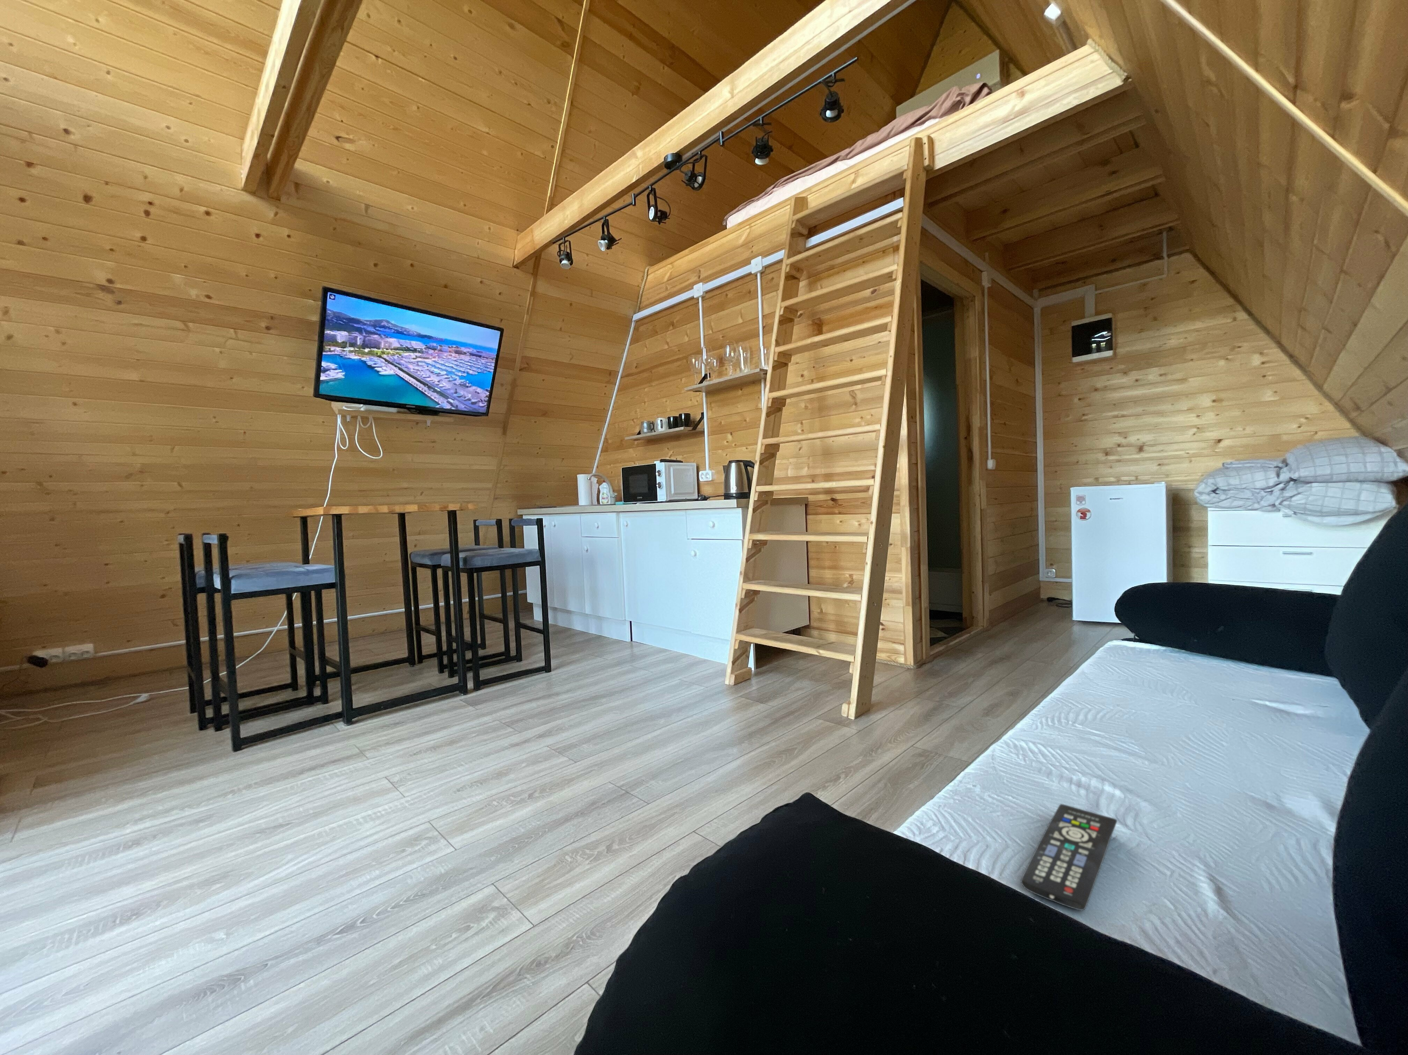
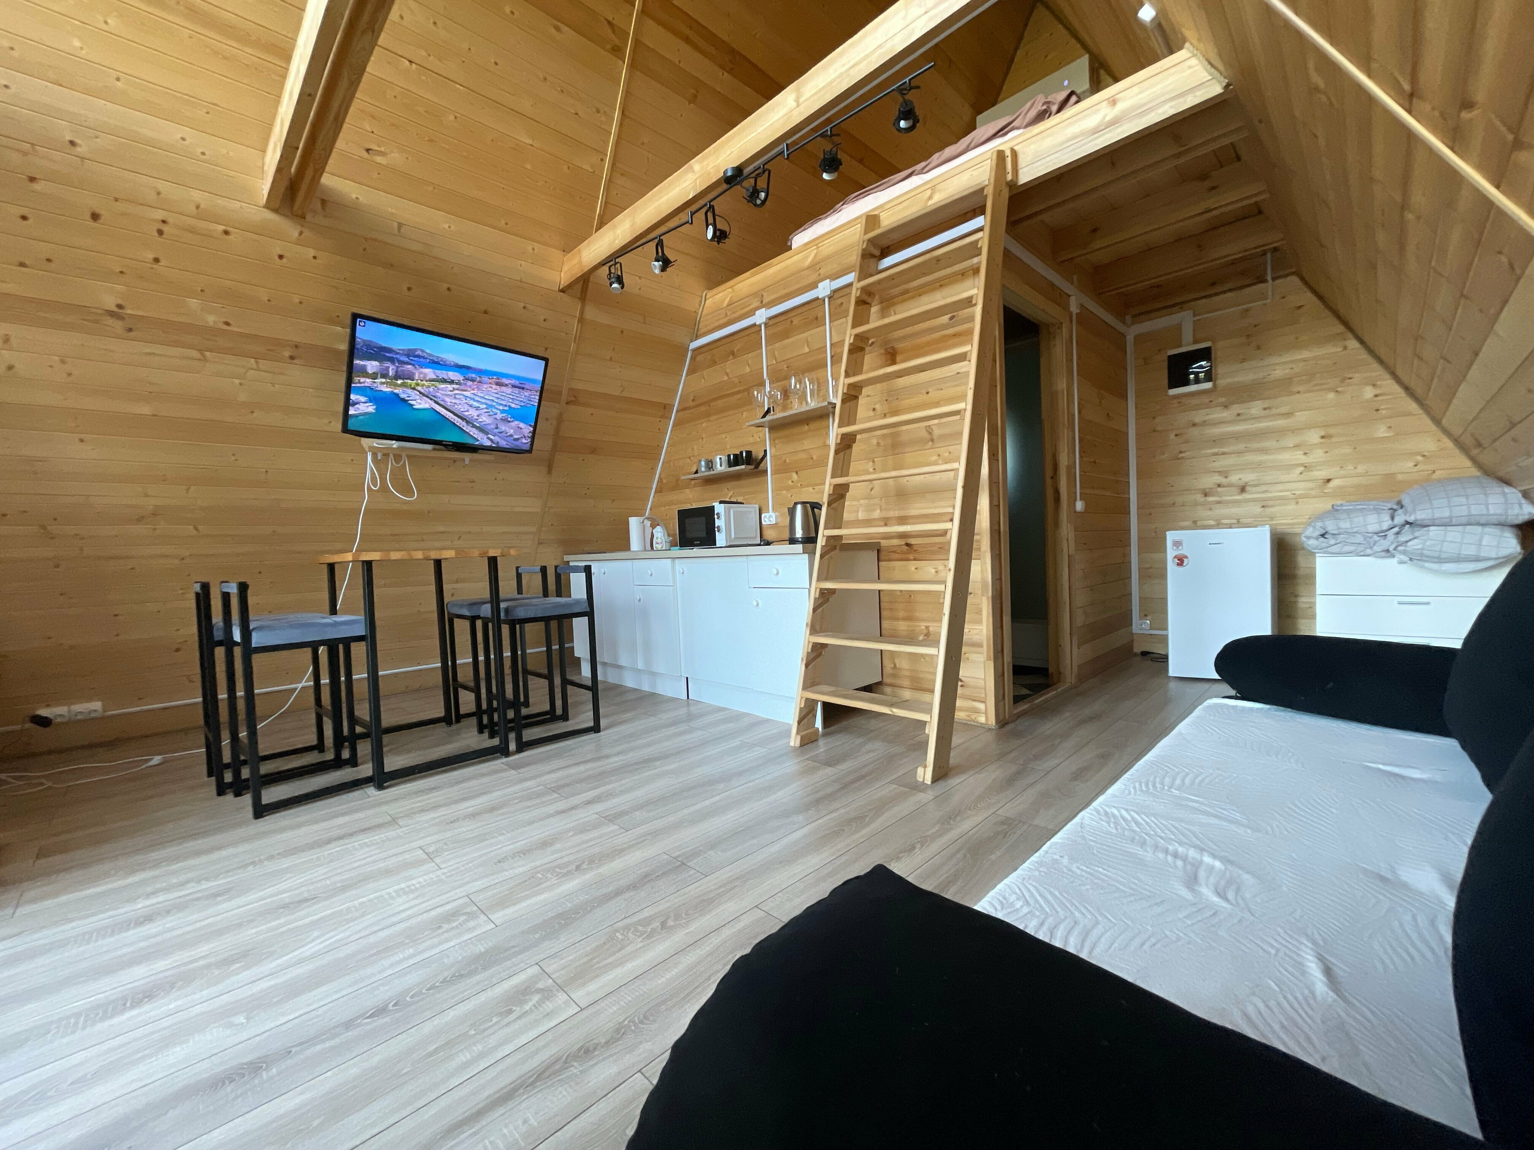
- remote control (1073, 850)
